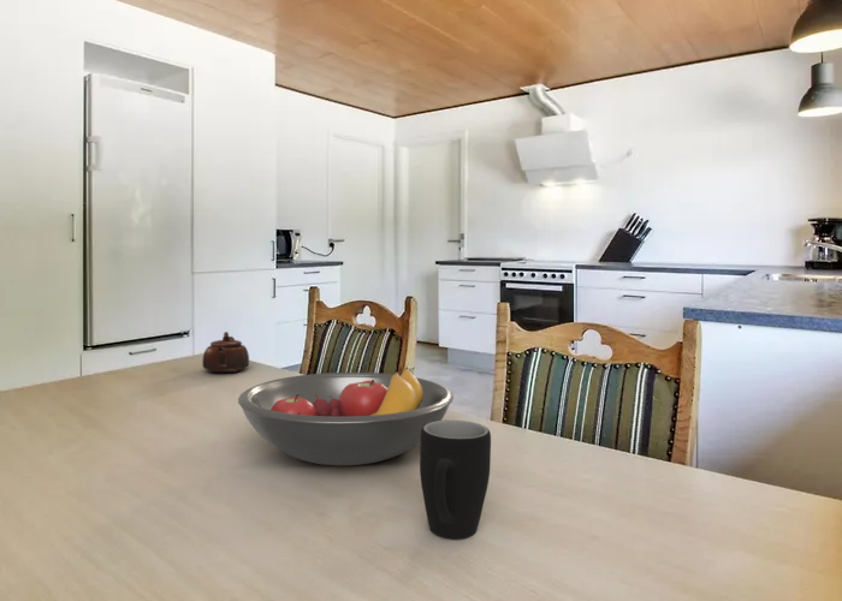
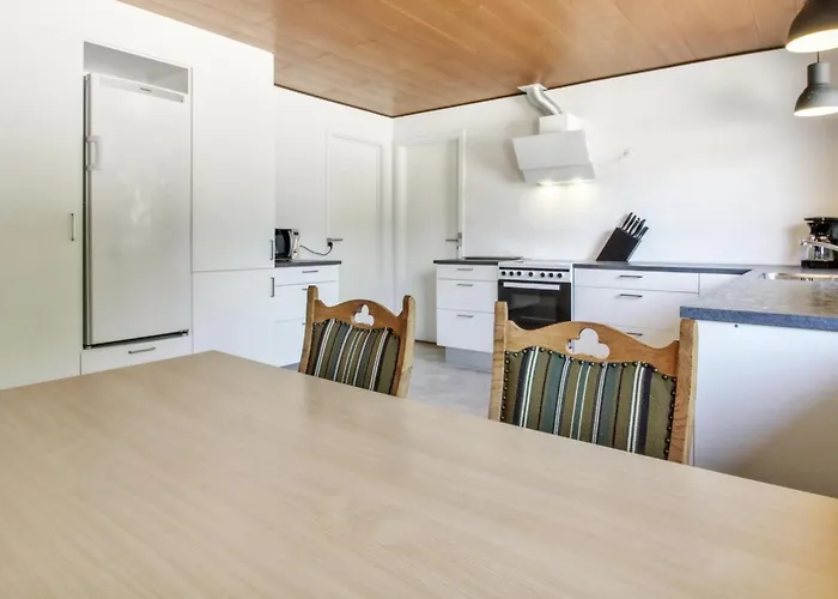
- mug (450, 484)
- fruit bowl (349, 412)
- teapot (226, 350)
